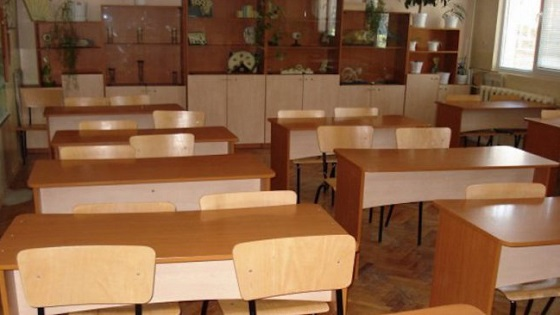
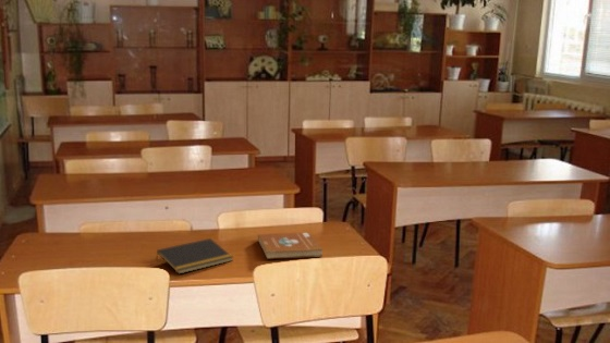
+ book (289, 244)
+ notepad (195, 255)
